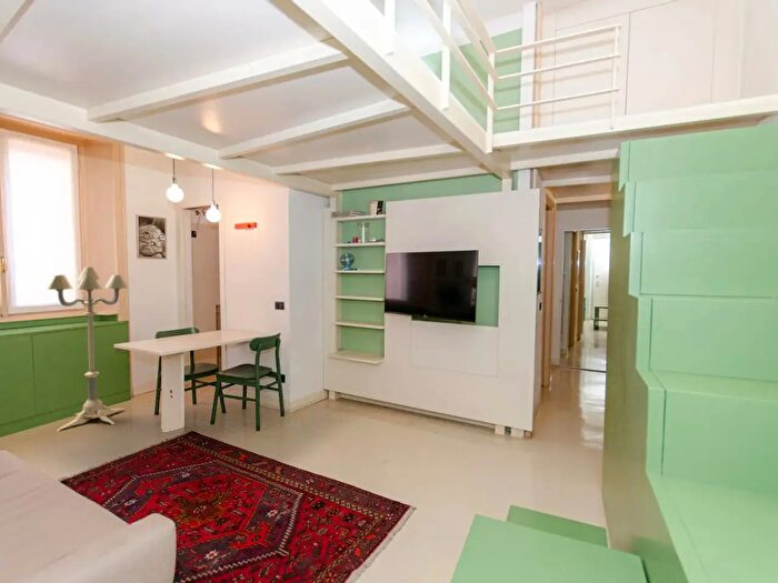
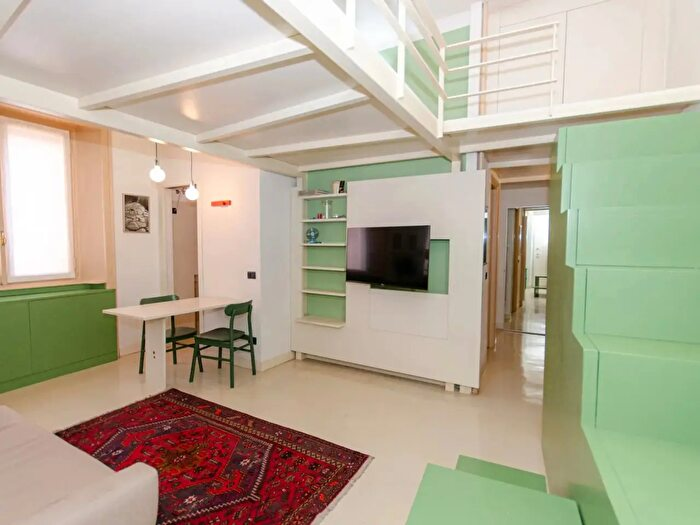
- floor lamp (90, 343)
